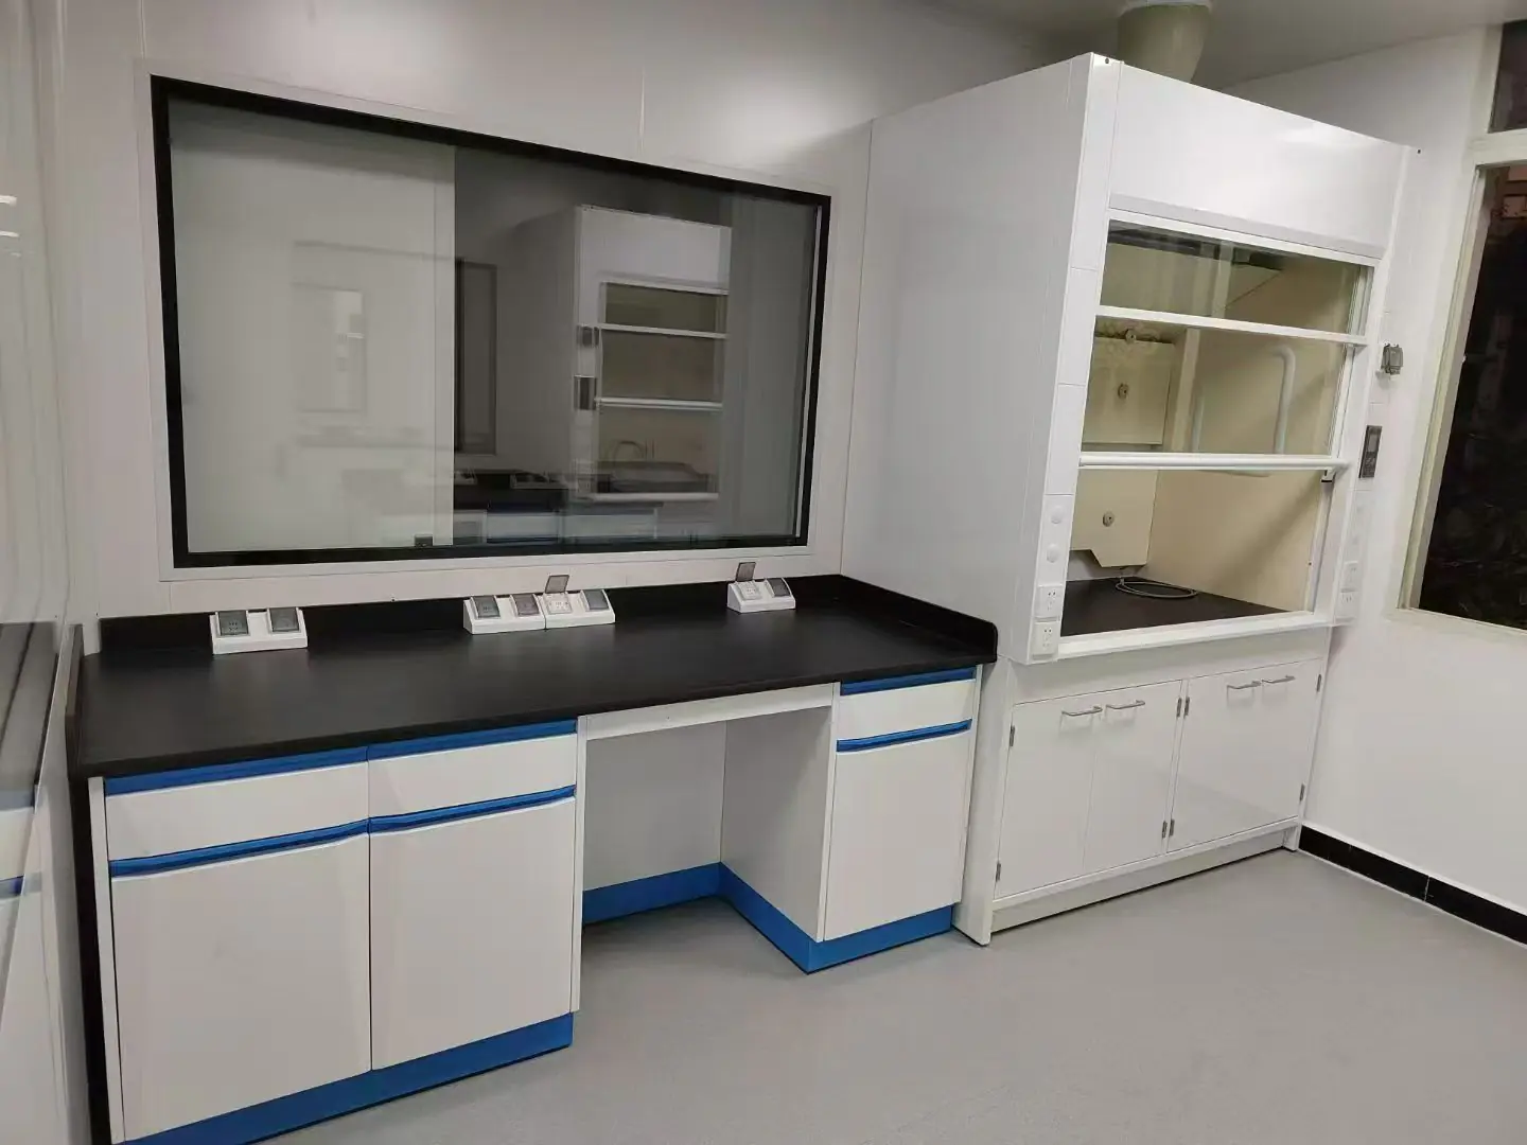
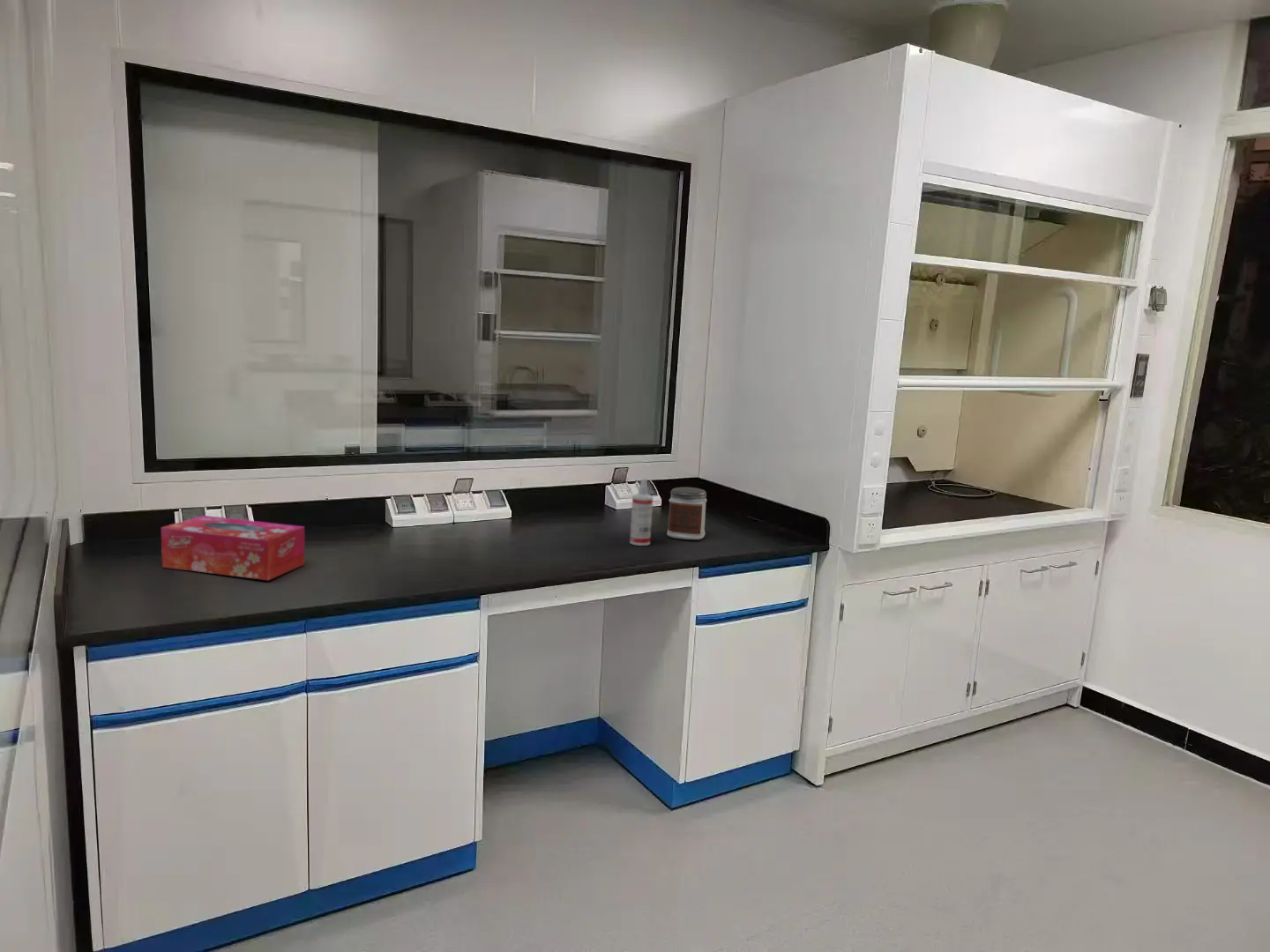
+ jar (687, 512)
+ tissue box (235, 546)
+ spray bottle (641, 510)
